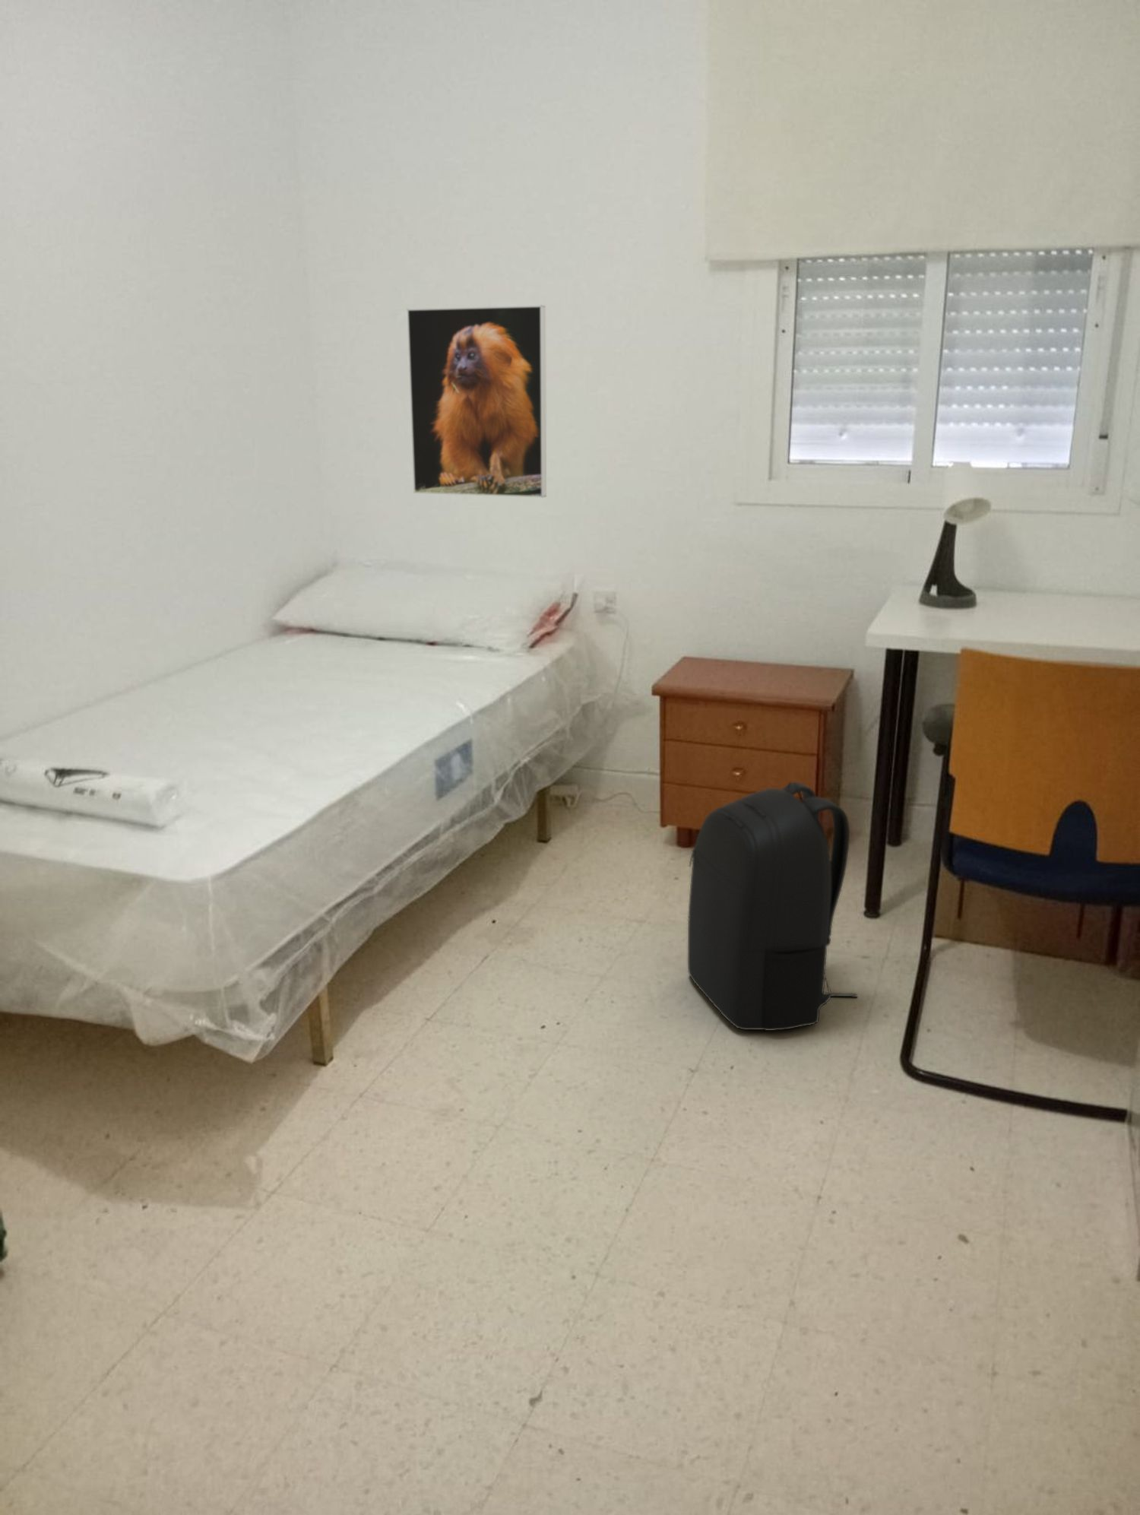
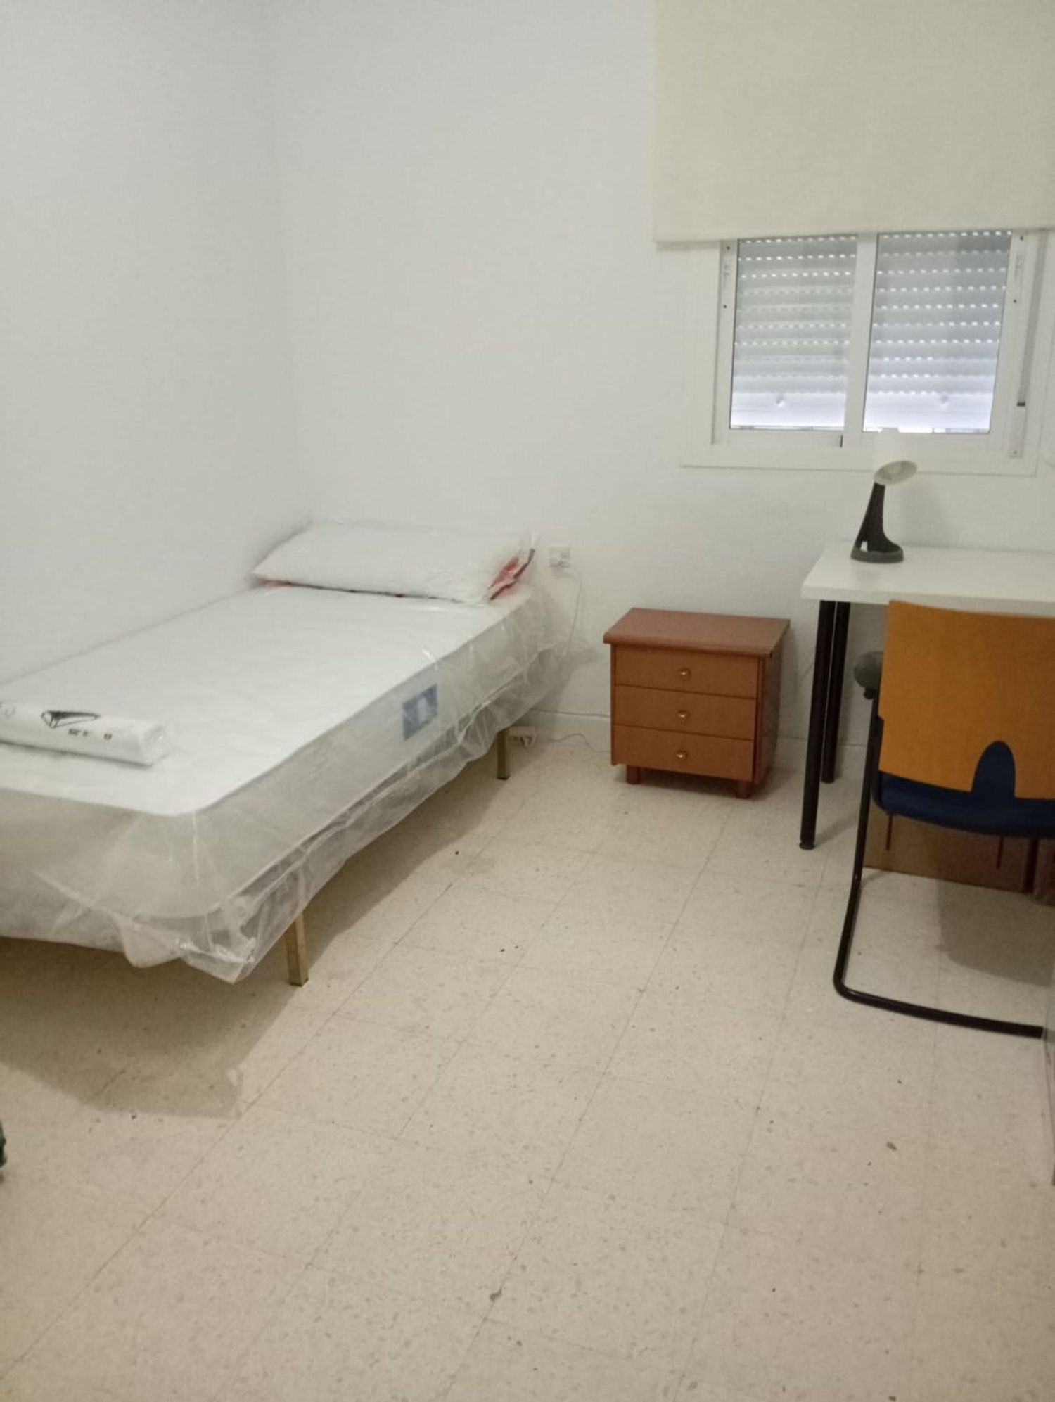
- backpack (778, 890)
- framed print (477, 402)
